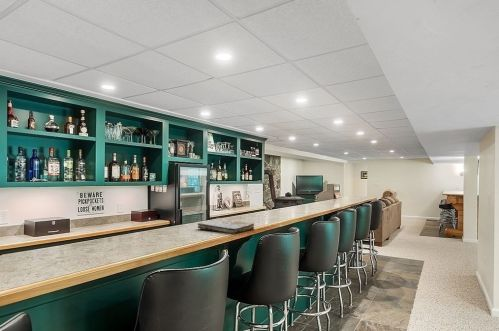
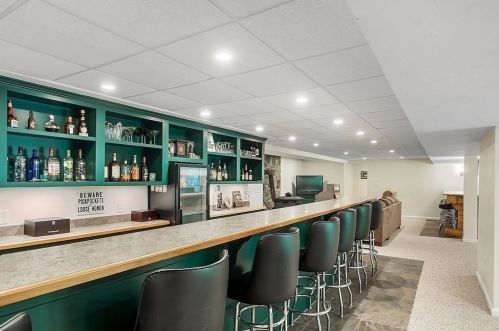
- book (226, 225)
